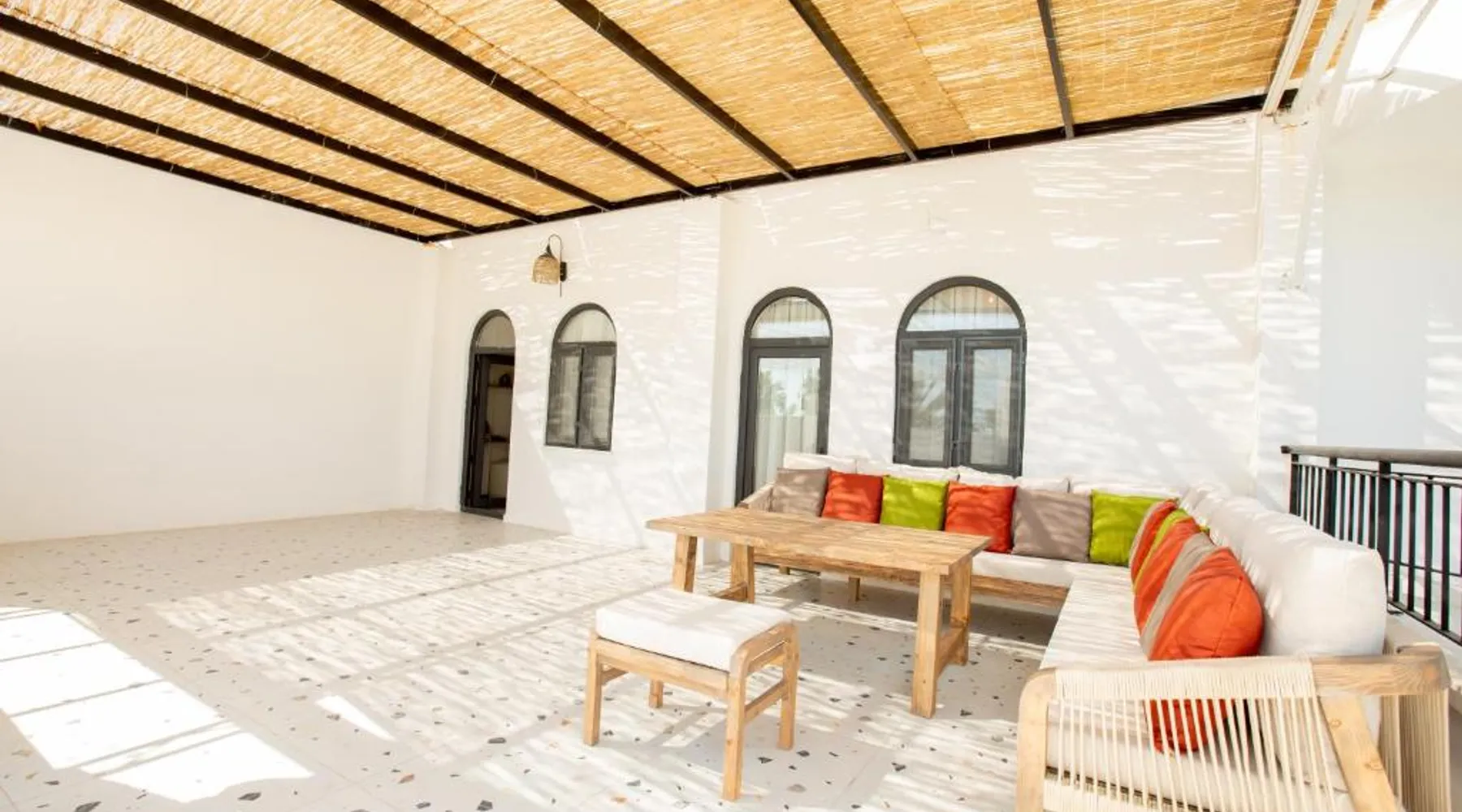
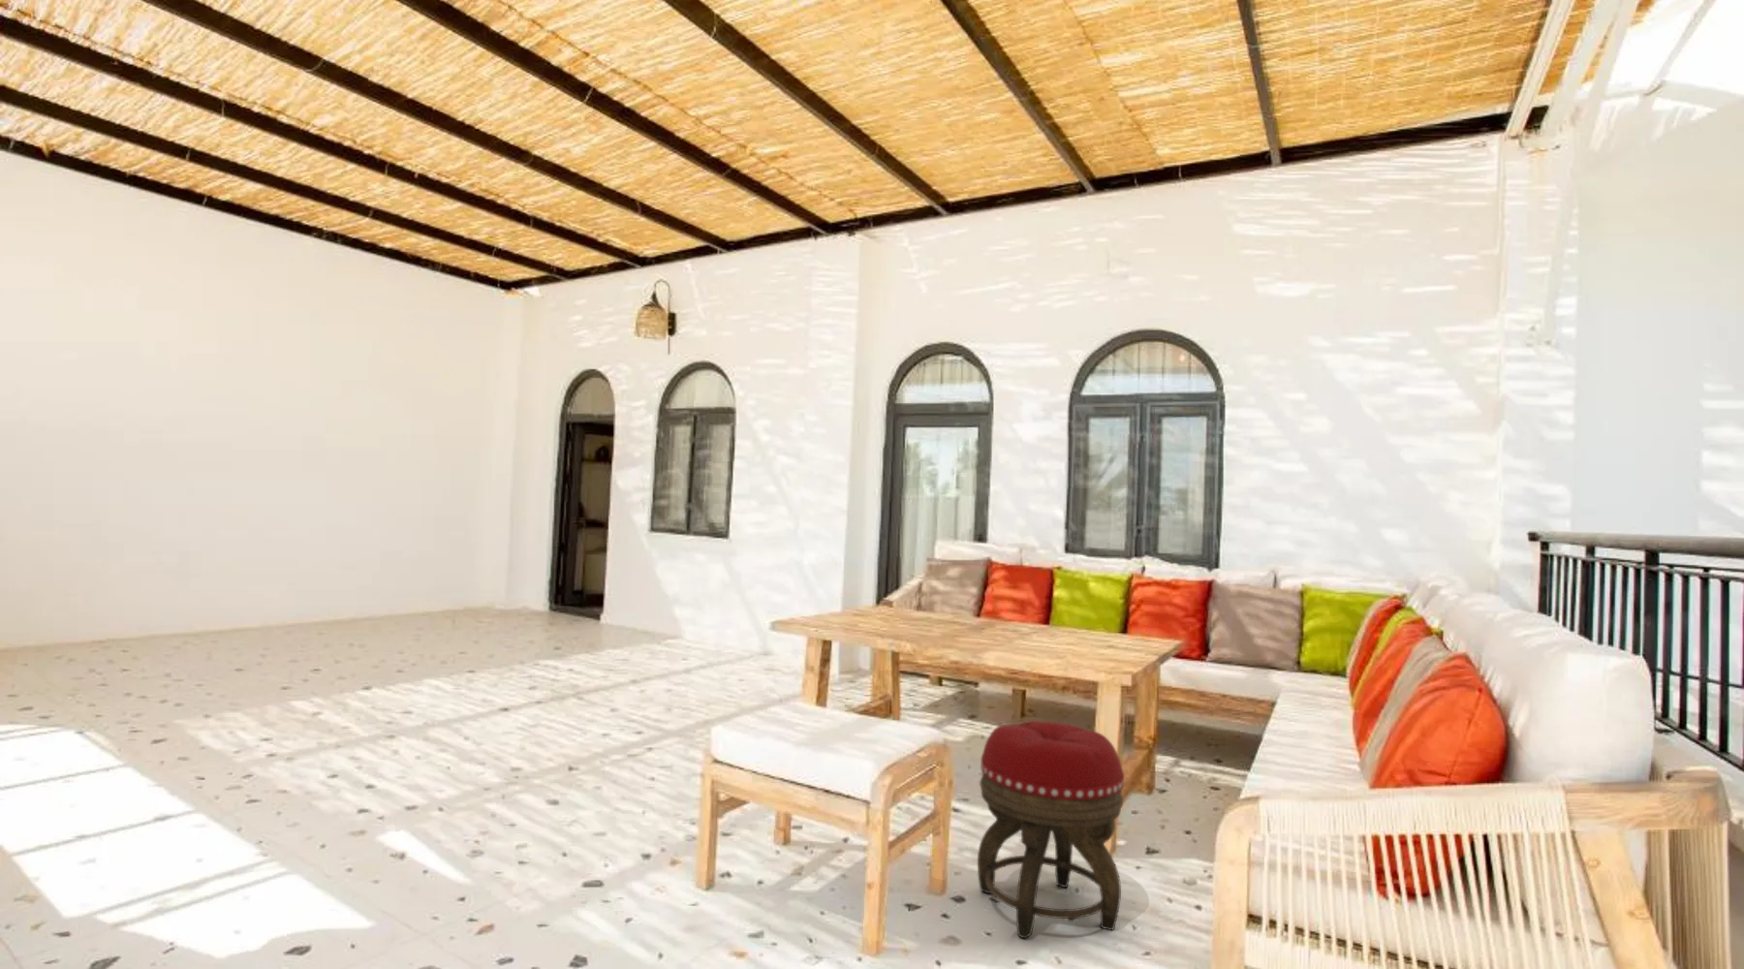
+ footstool (1049, 819)
